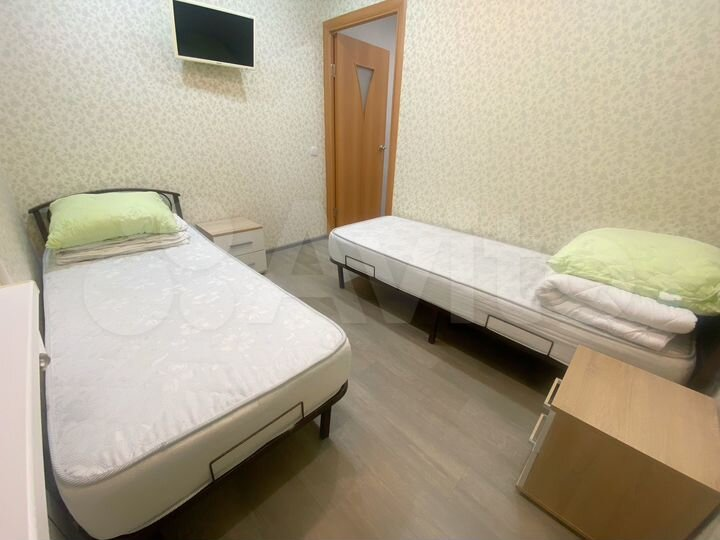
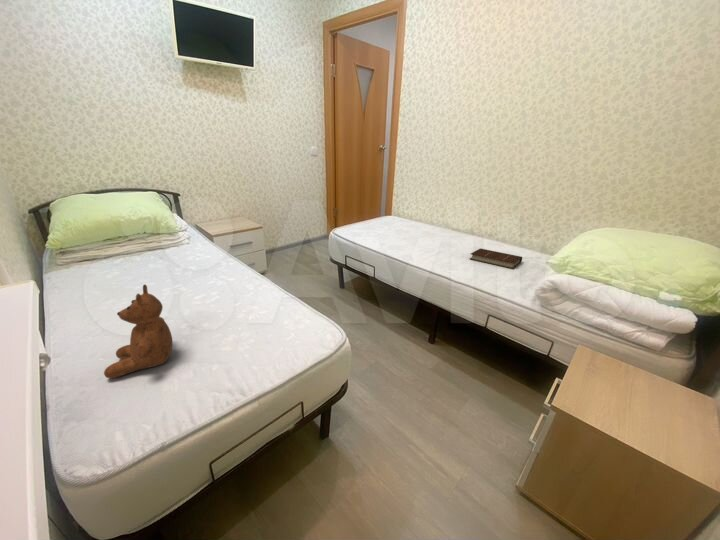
+ teddy bear (135, 328)
+ book (495, 257)
